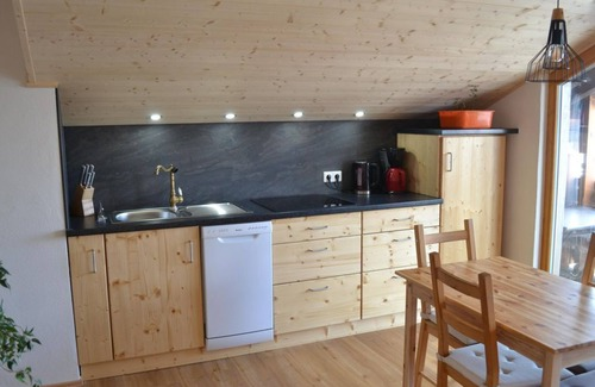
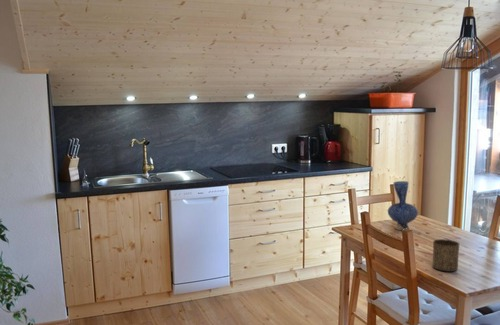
+ vase (402, 205)
+ cup (445, 255)
